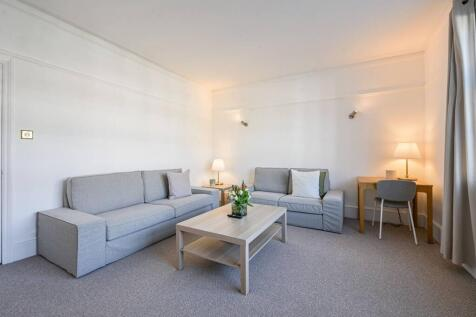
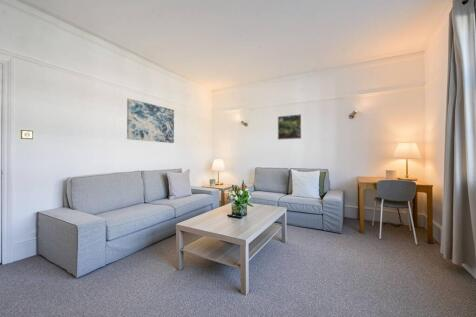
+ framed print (289, 127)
+ wall art (152, 123)
